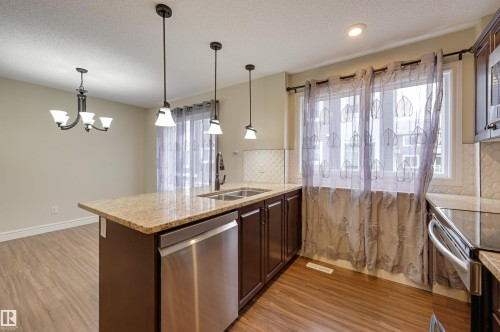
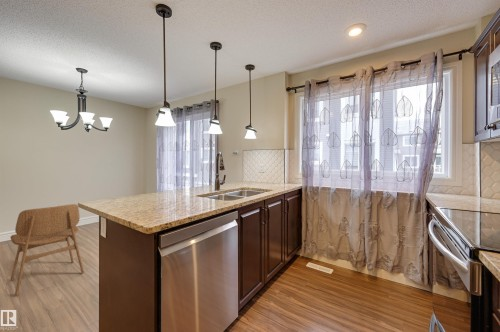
+ dining chair (48, 240)
